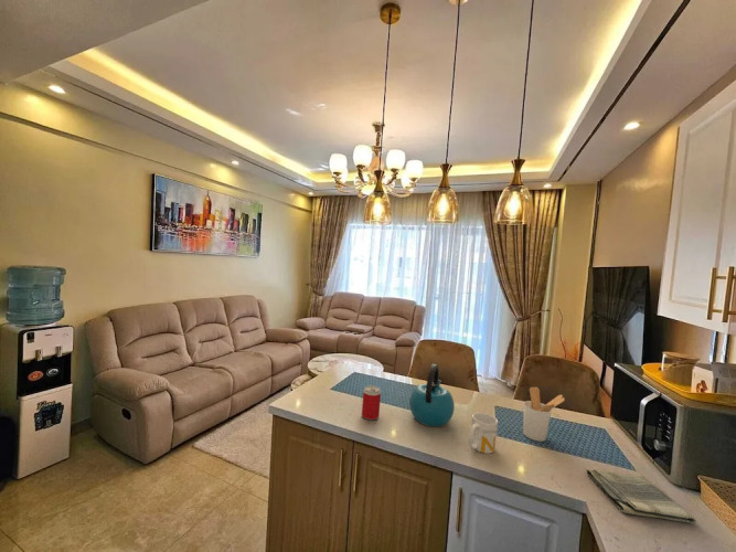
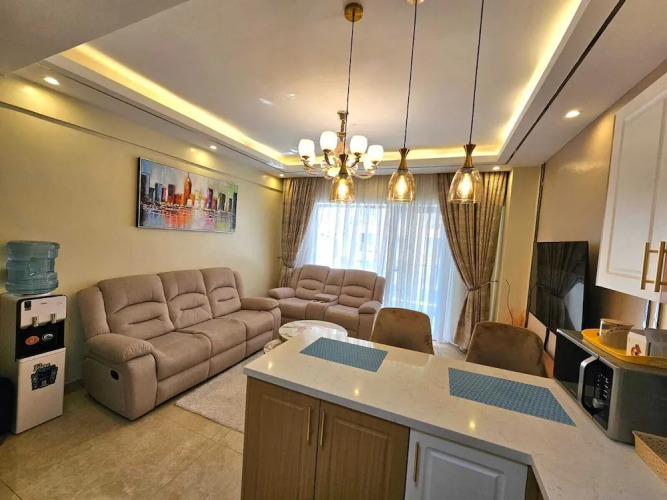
- utensil holder (543, 414)
- dish towel (634, 491)
- mug (482, 434)
- beverage can (371, 402)
- kettle (433, 391)
